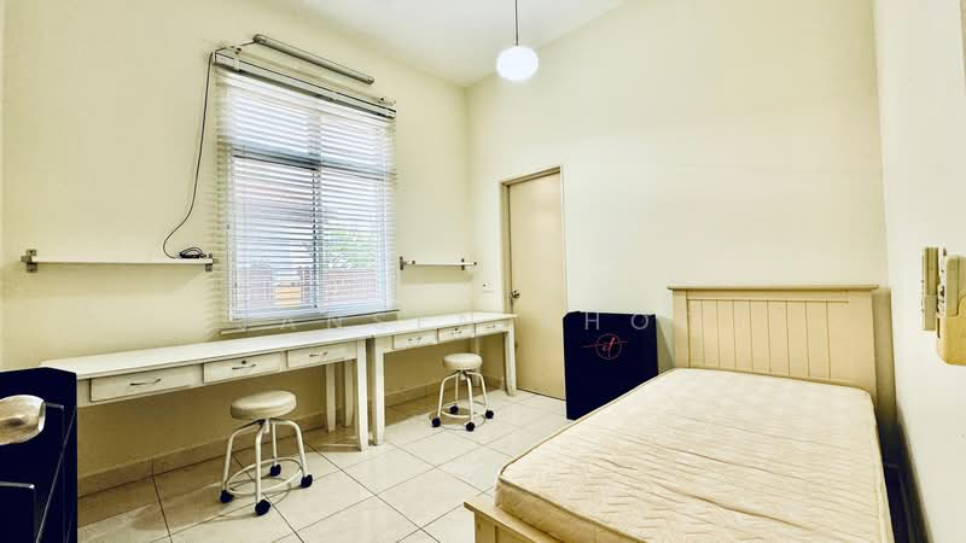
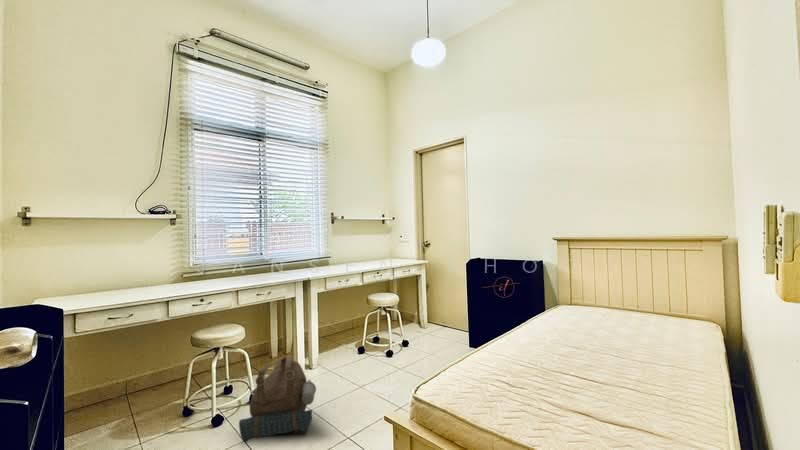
+ backpack (281, 388)
